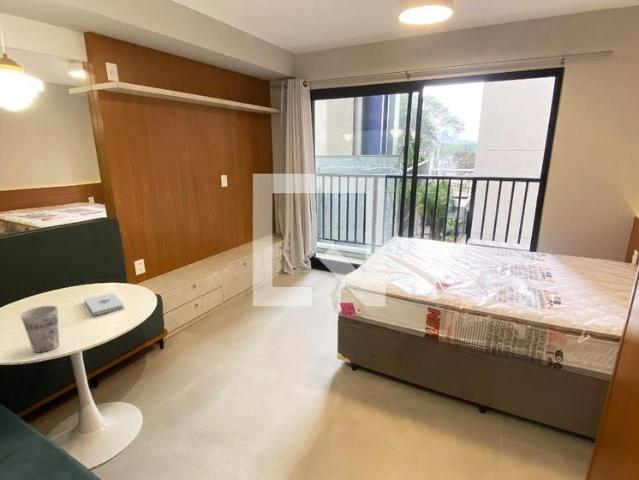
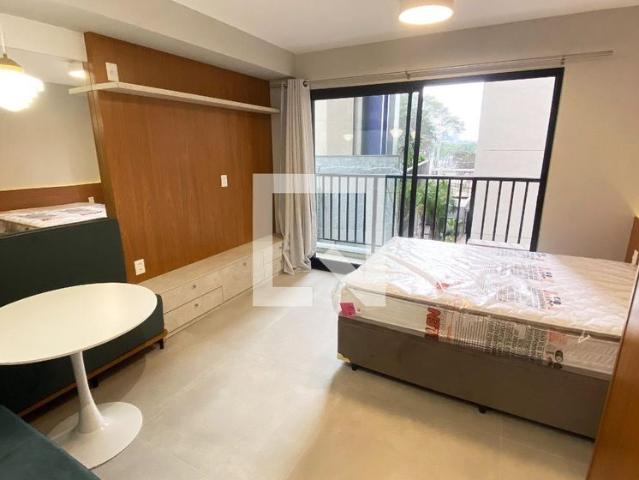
- notepad (104, 303)
- cup (42, 329)
